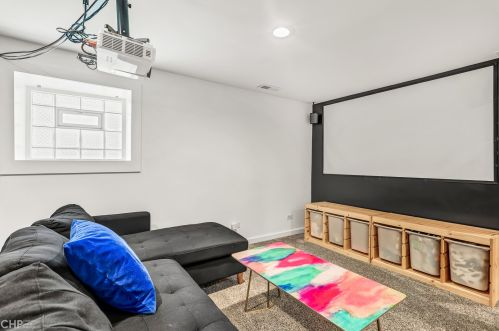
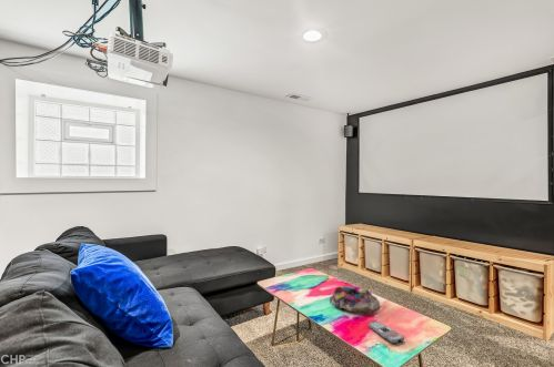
+ remote control (384, 330)
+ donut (354, 296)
